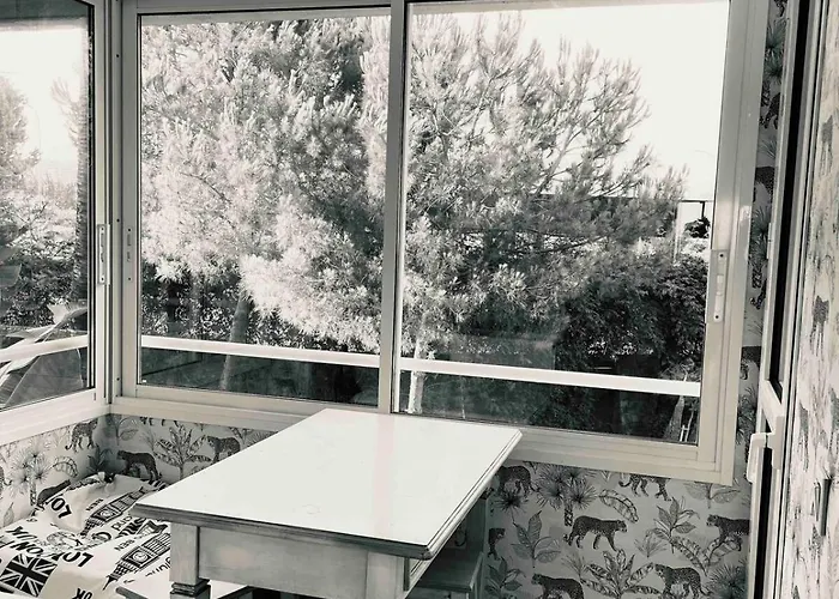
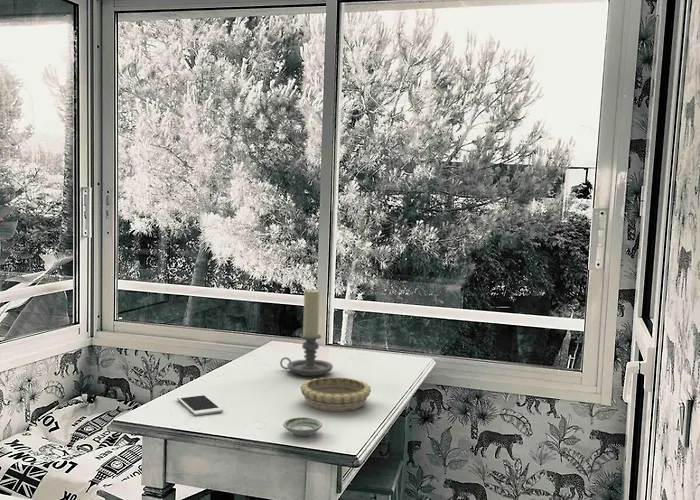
+ cell phone (199, 404)
+ saucer (302, 427)
+ decorative bowl (335, 393)
+ candle holder (306, 330)
